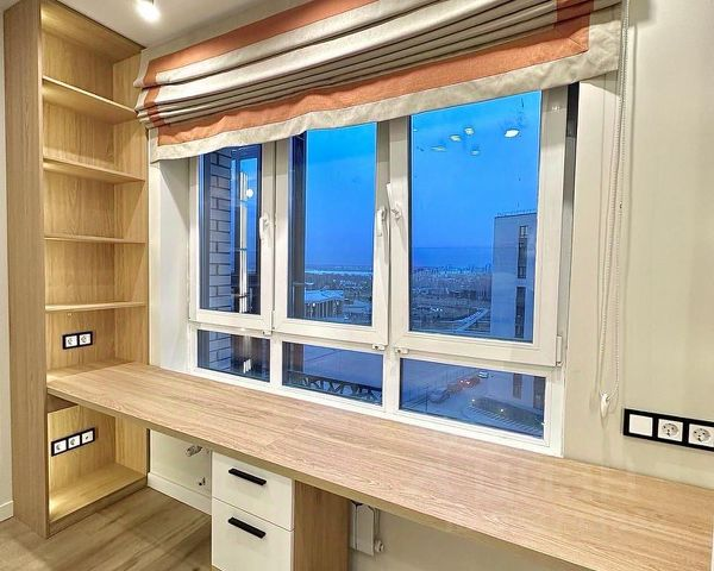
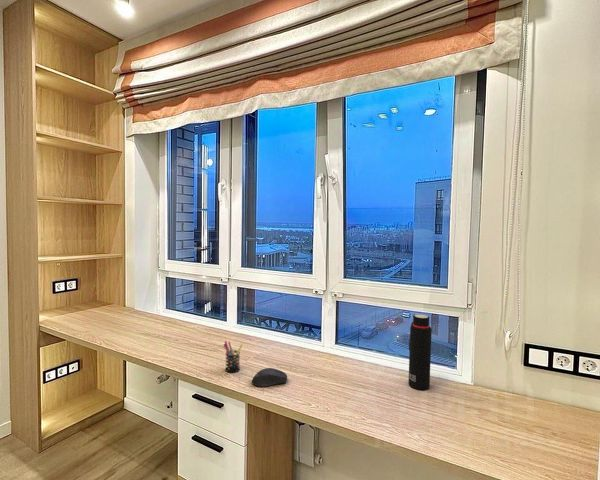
+ pen holder (231, 355)
+ water bottle (418, 350)
+ computer mouse (270, 374)
